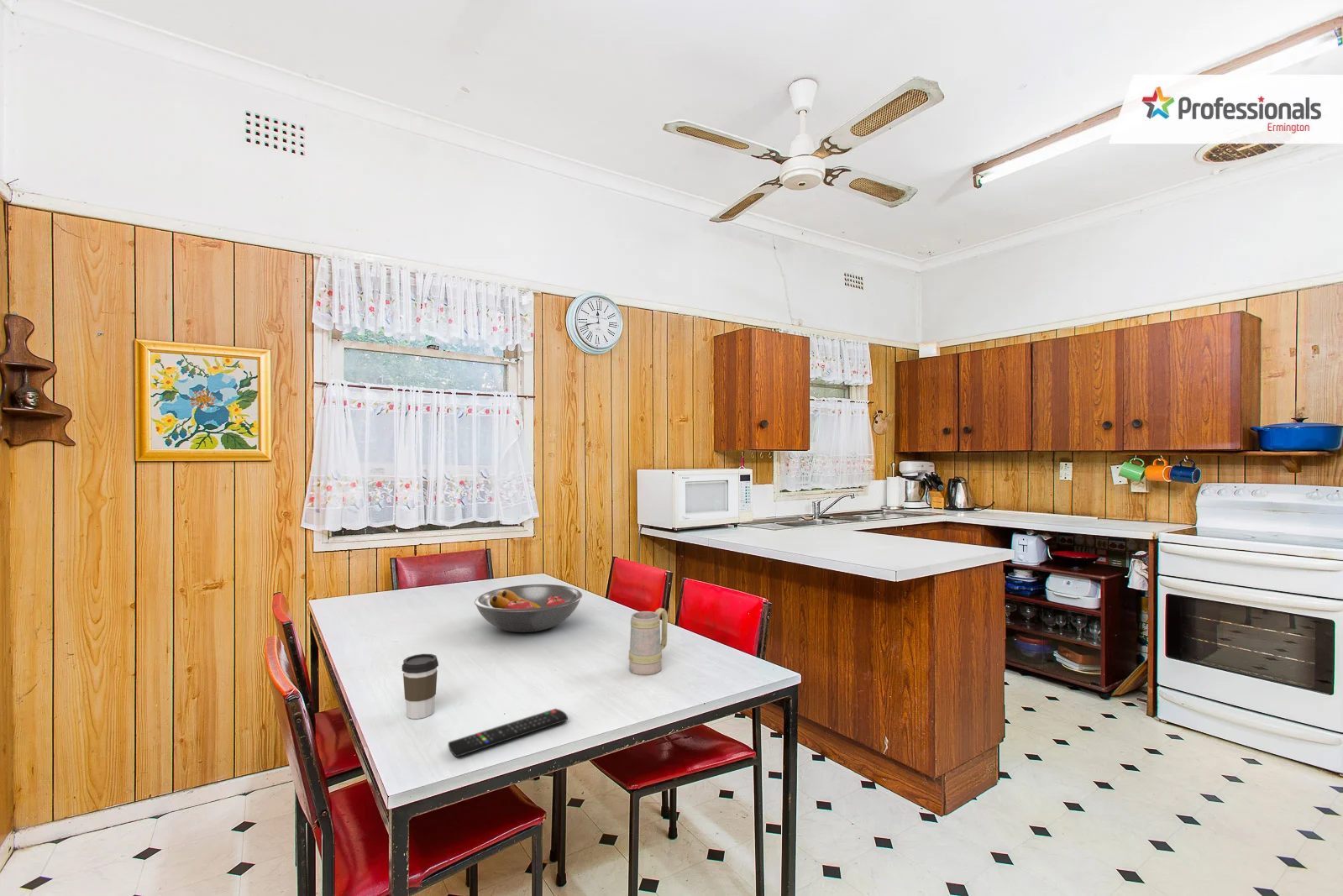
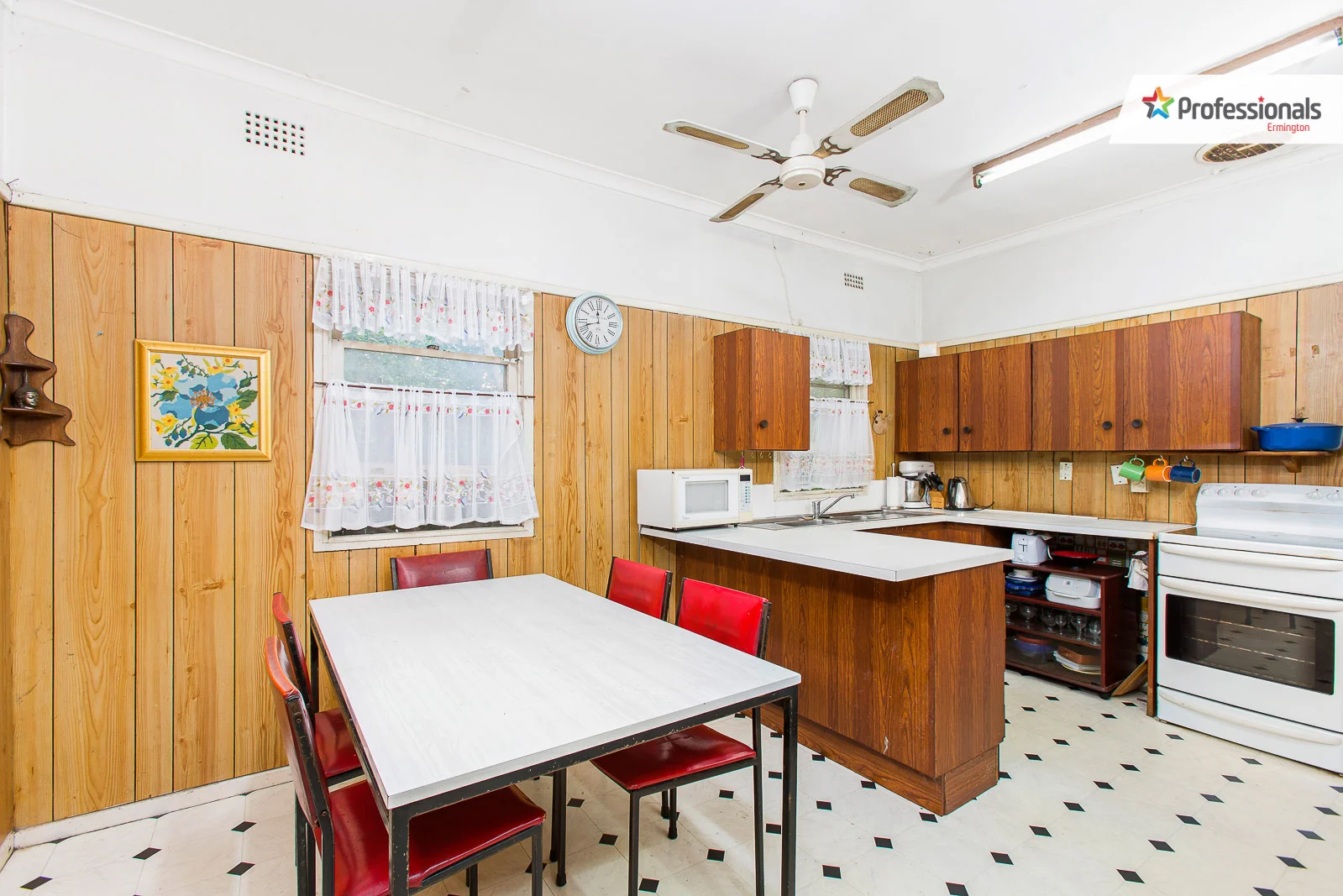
- mug (650, 639)
- fruit bowl (529, 607)
- coffee cup (420, 686)
- remote control (511, 731)
